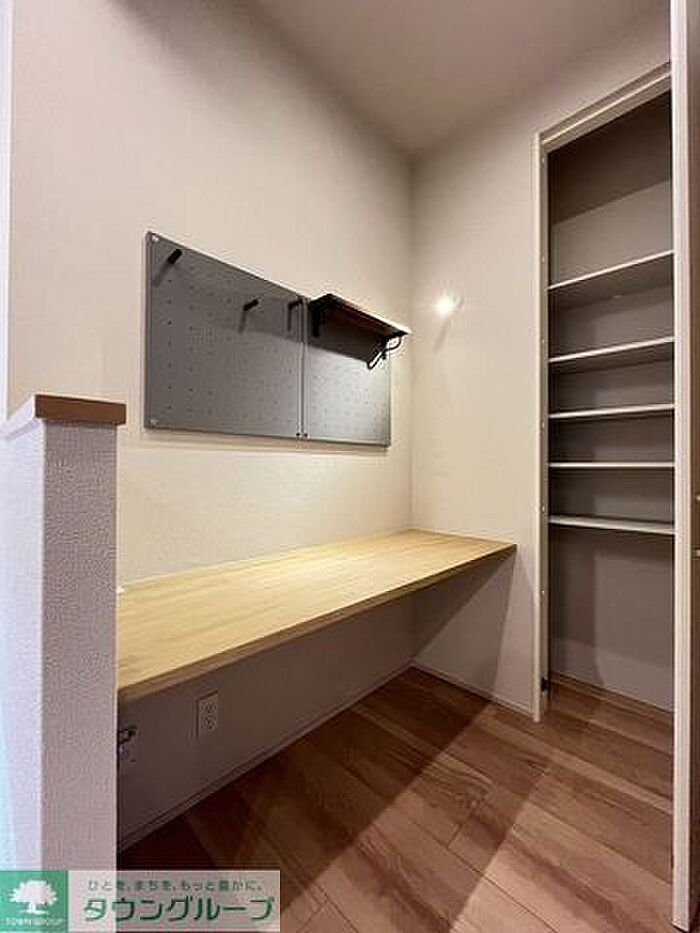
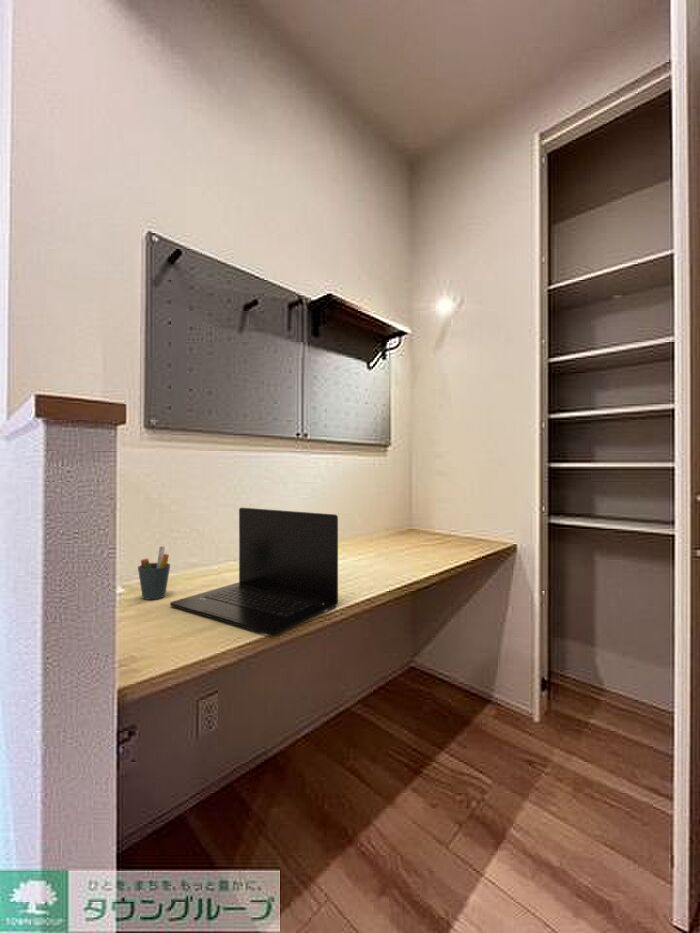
+ laptop (253, 560)
+ pen holder (154, 572)
